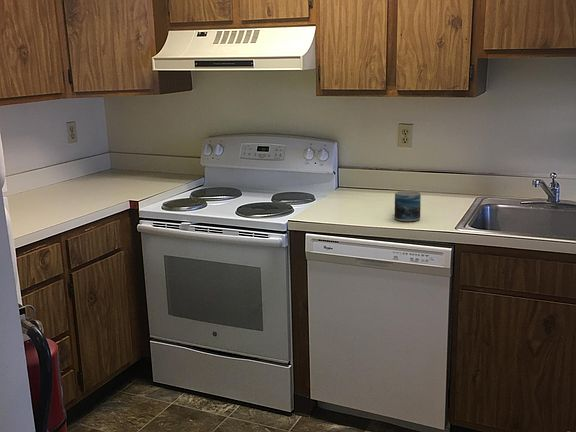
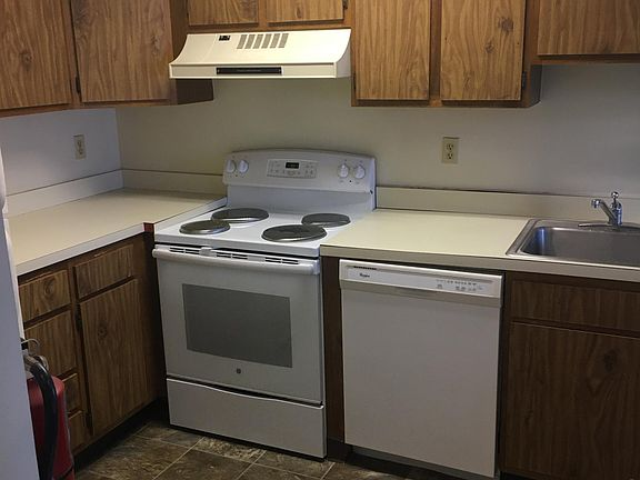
- mug (404, 204)
